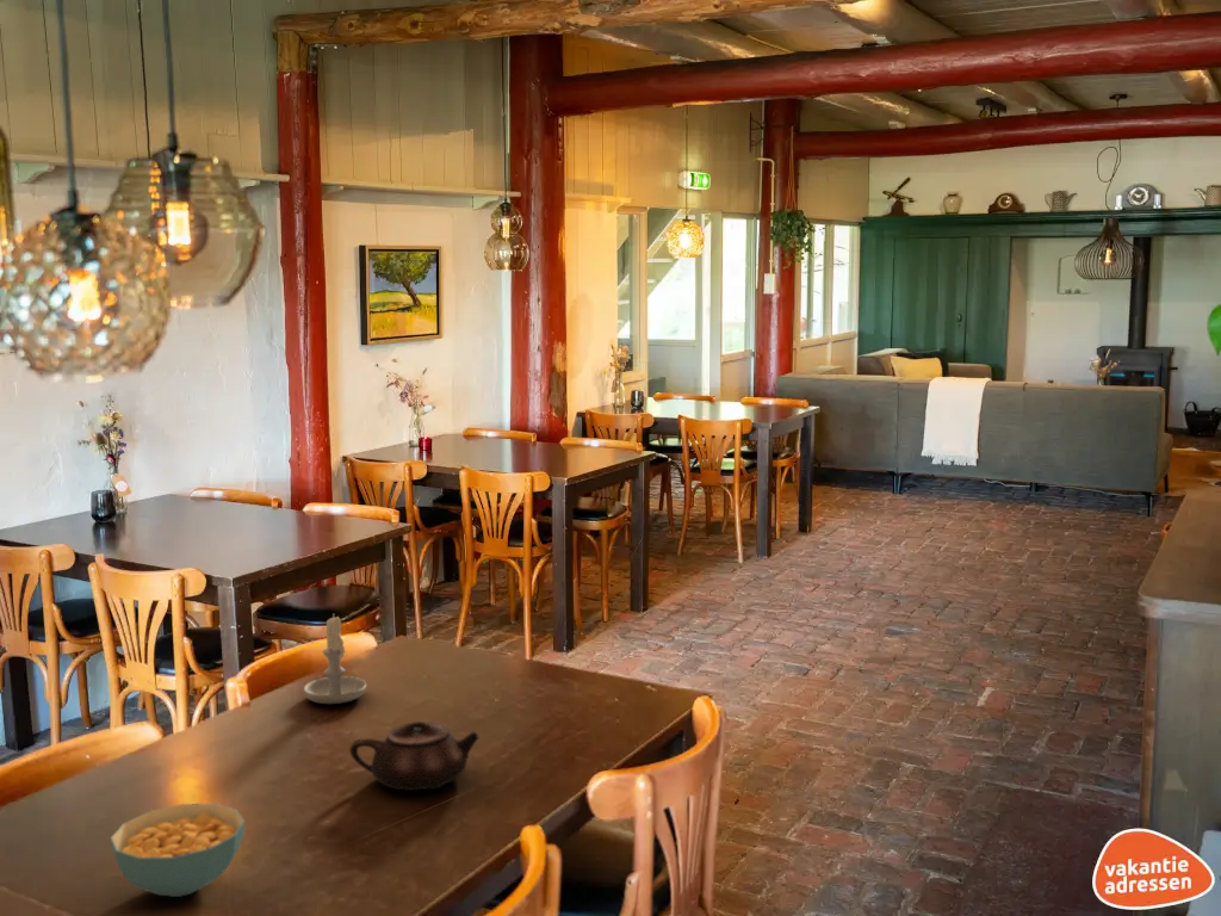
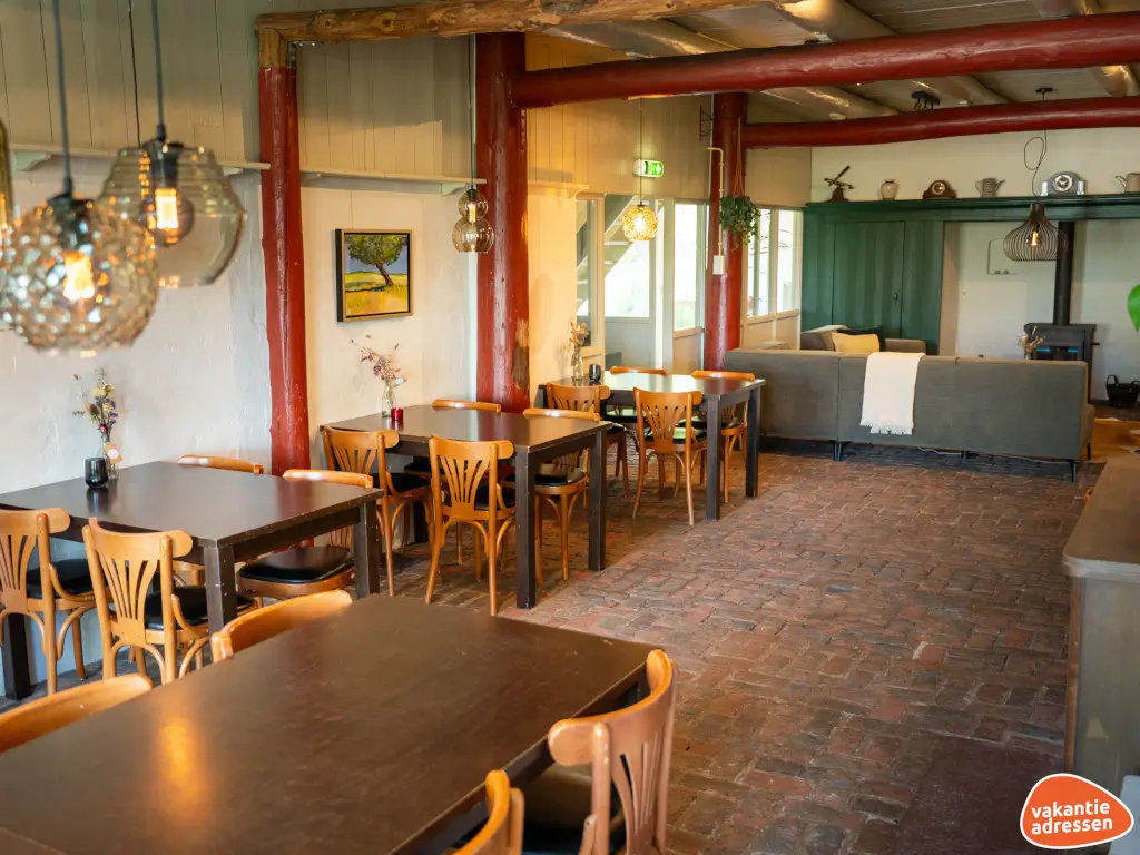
- candle (334, 656)
- teapot (416, 749)
- cereal bowl (180, 858)
